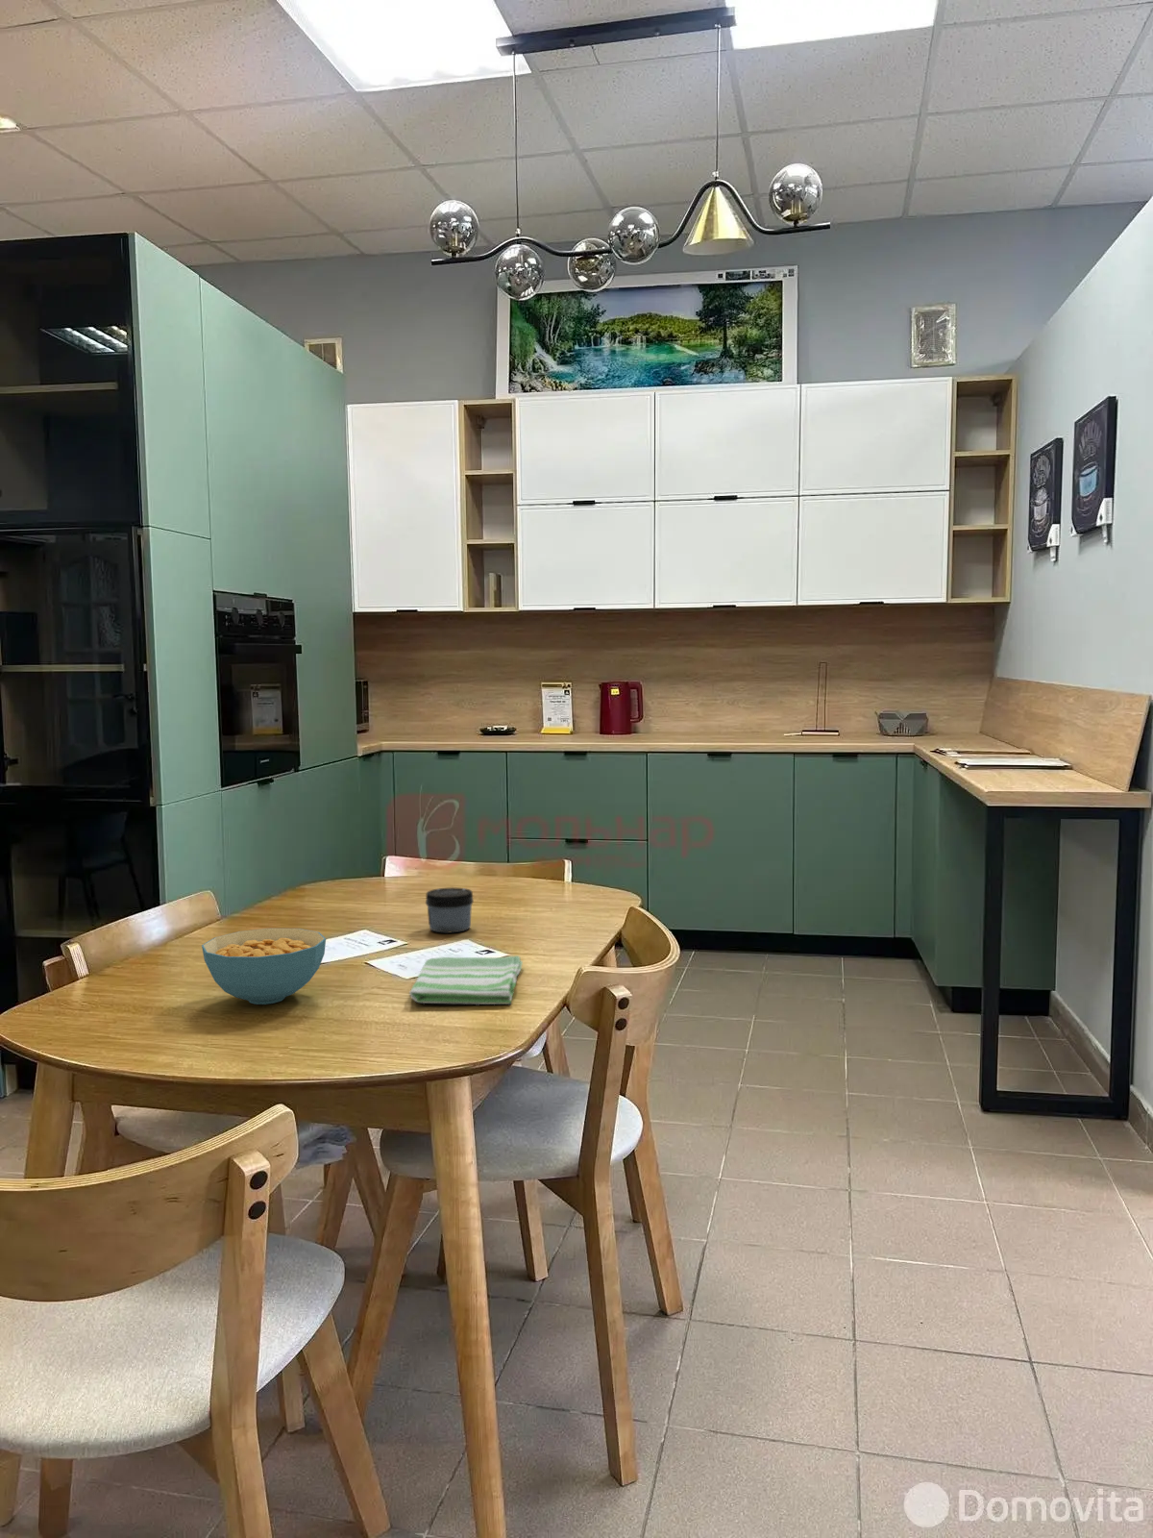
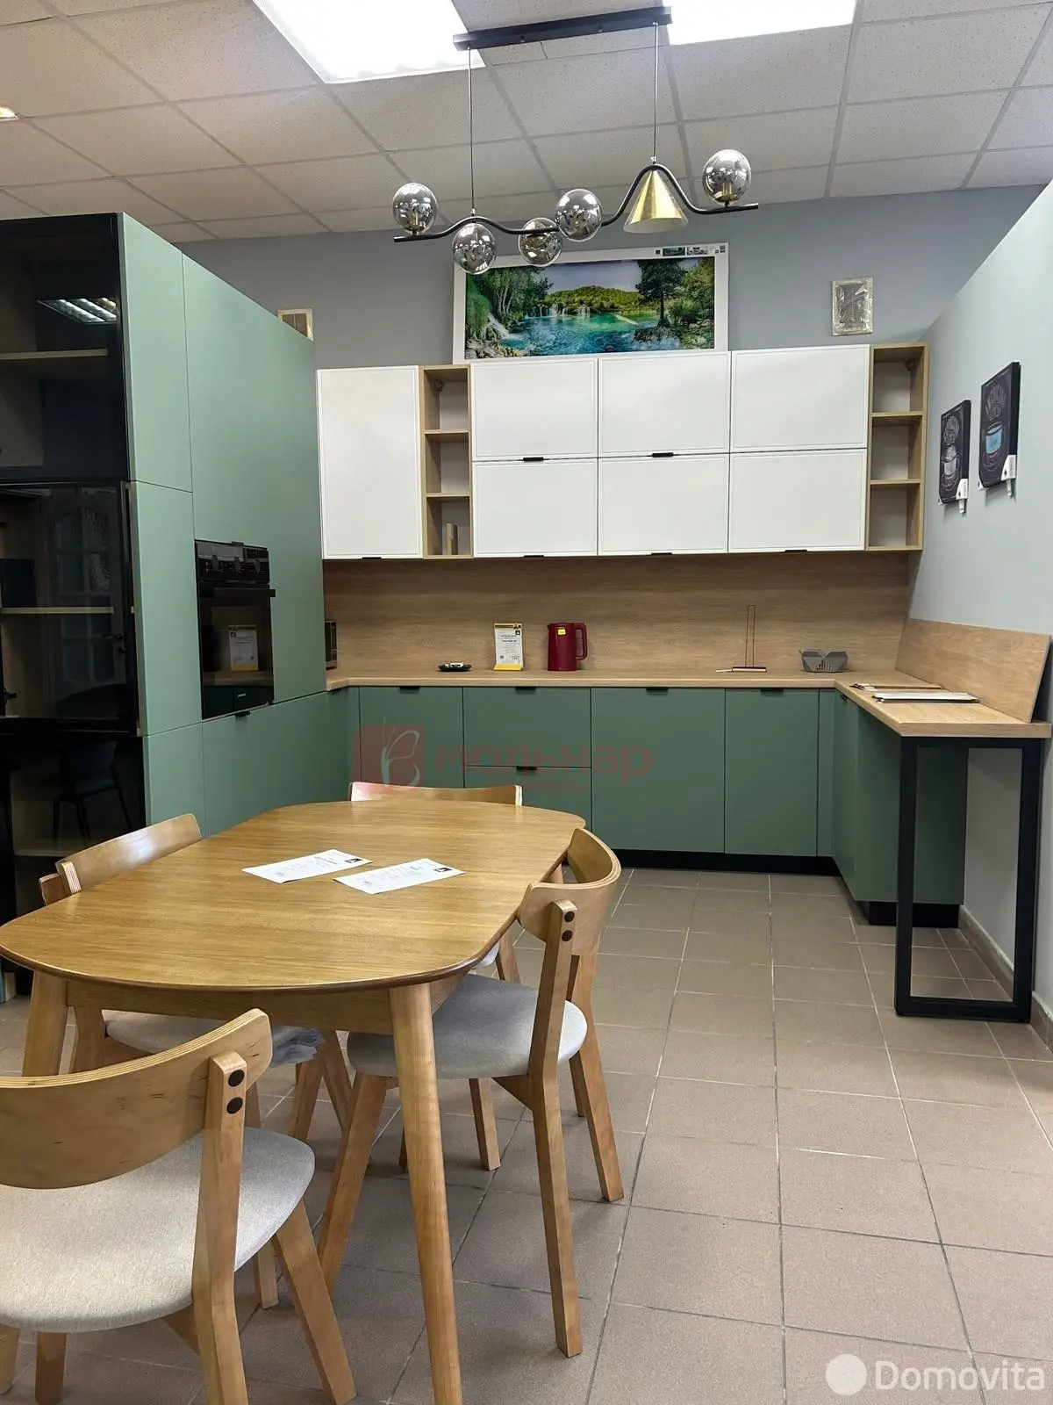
- cereal bowl (265, 970)
- jar (449, 911)
- dish towel (467, 977)
